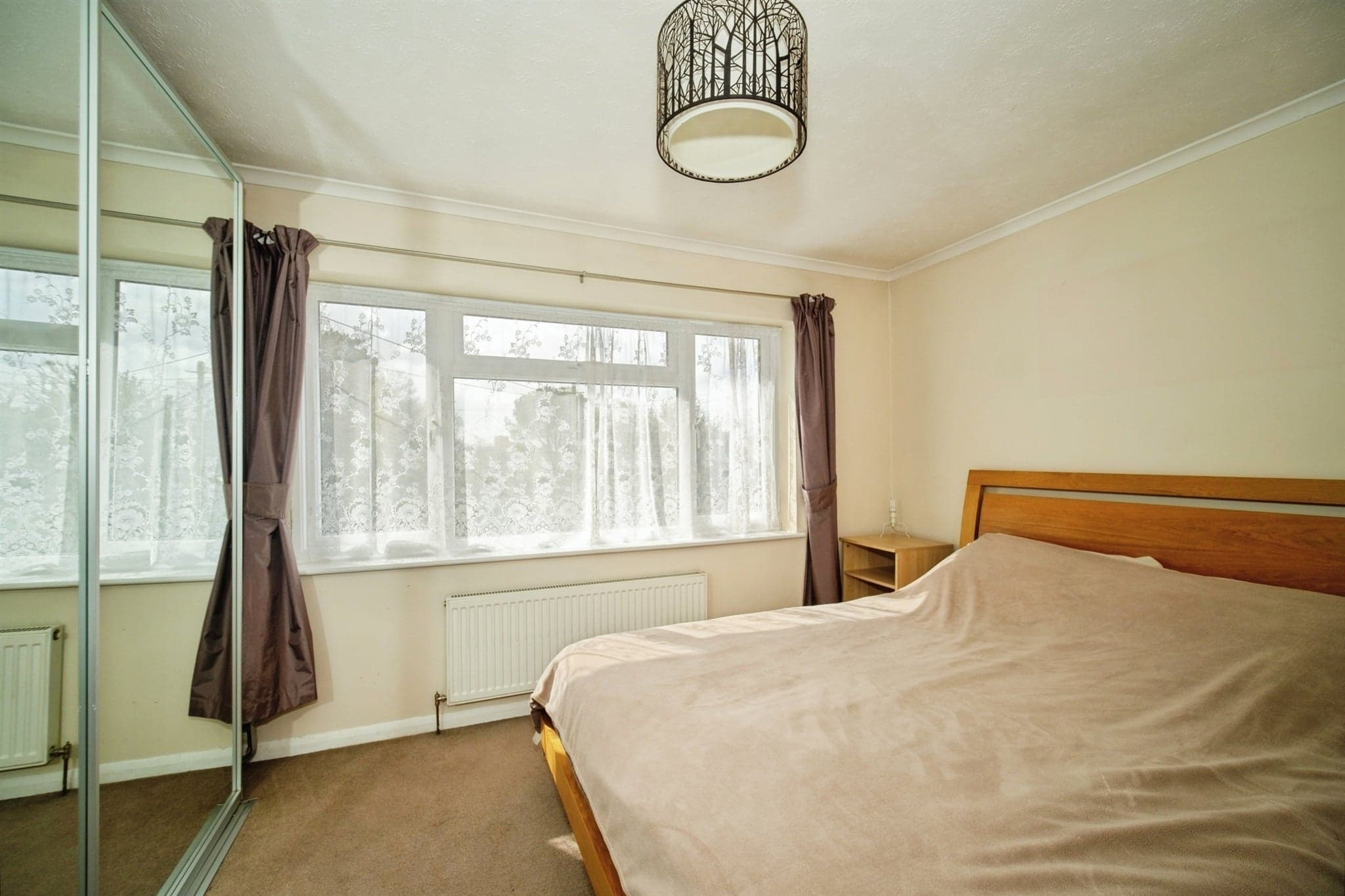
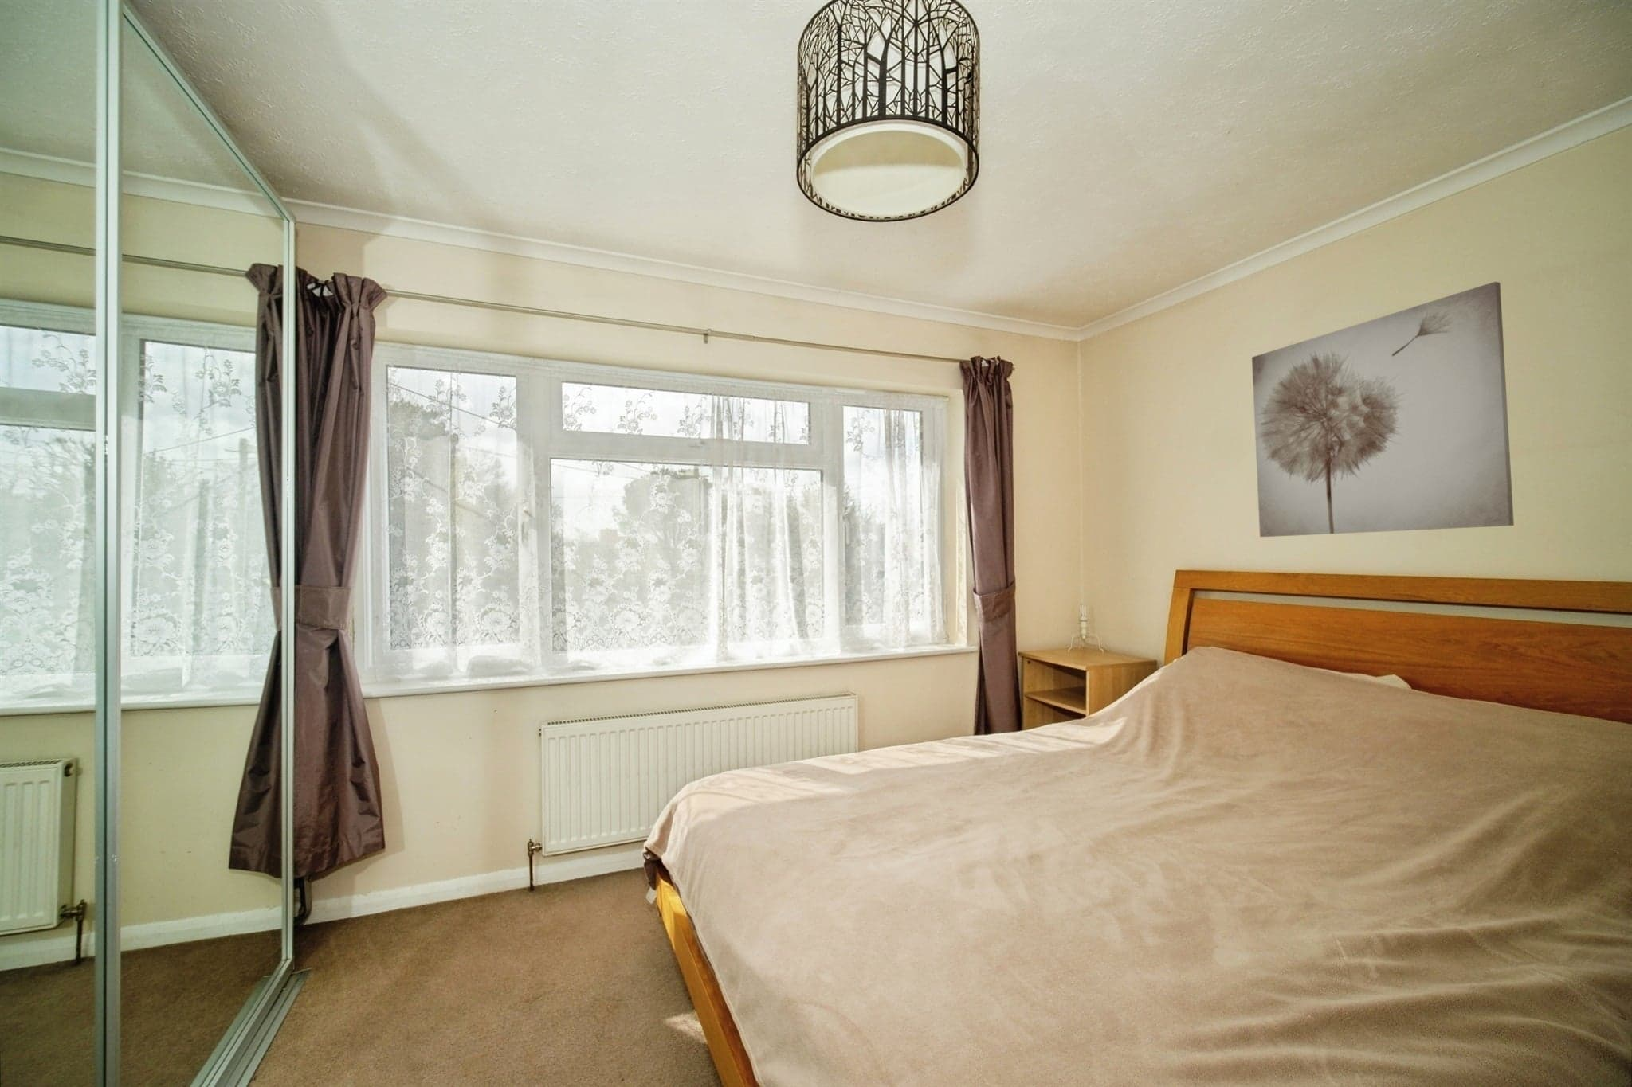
+ wall art (1361, 427)
